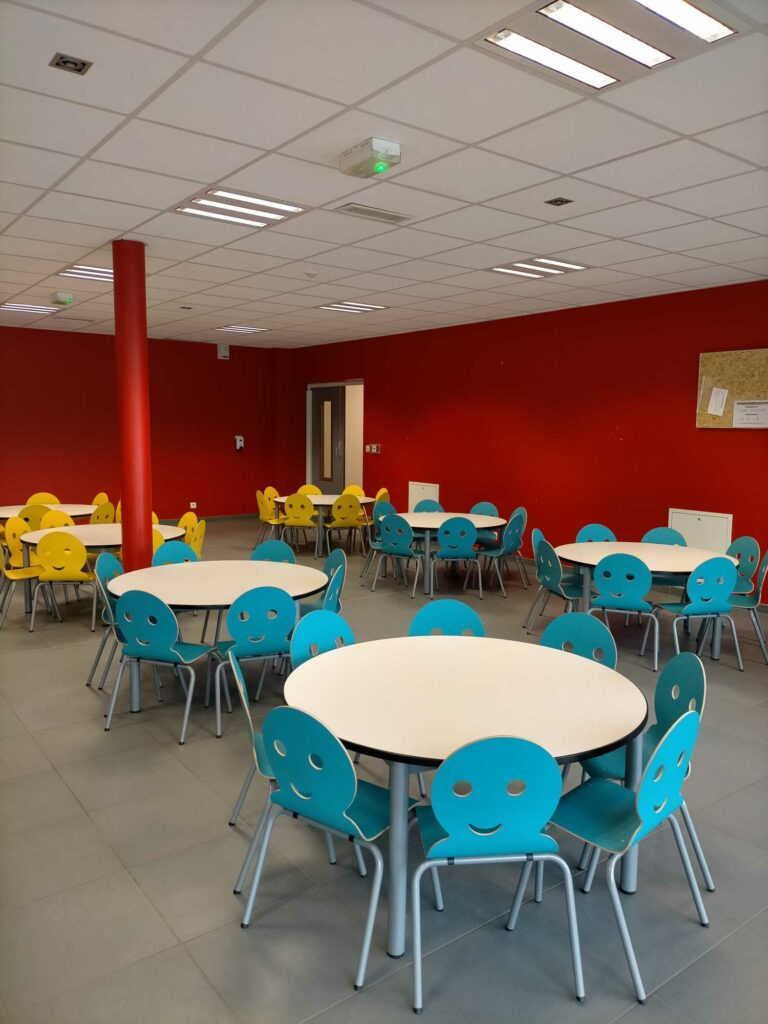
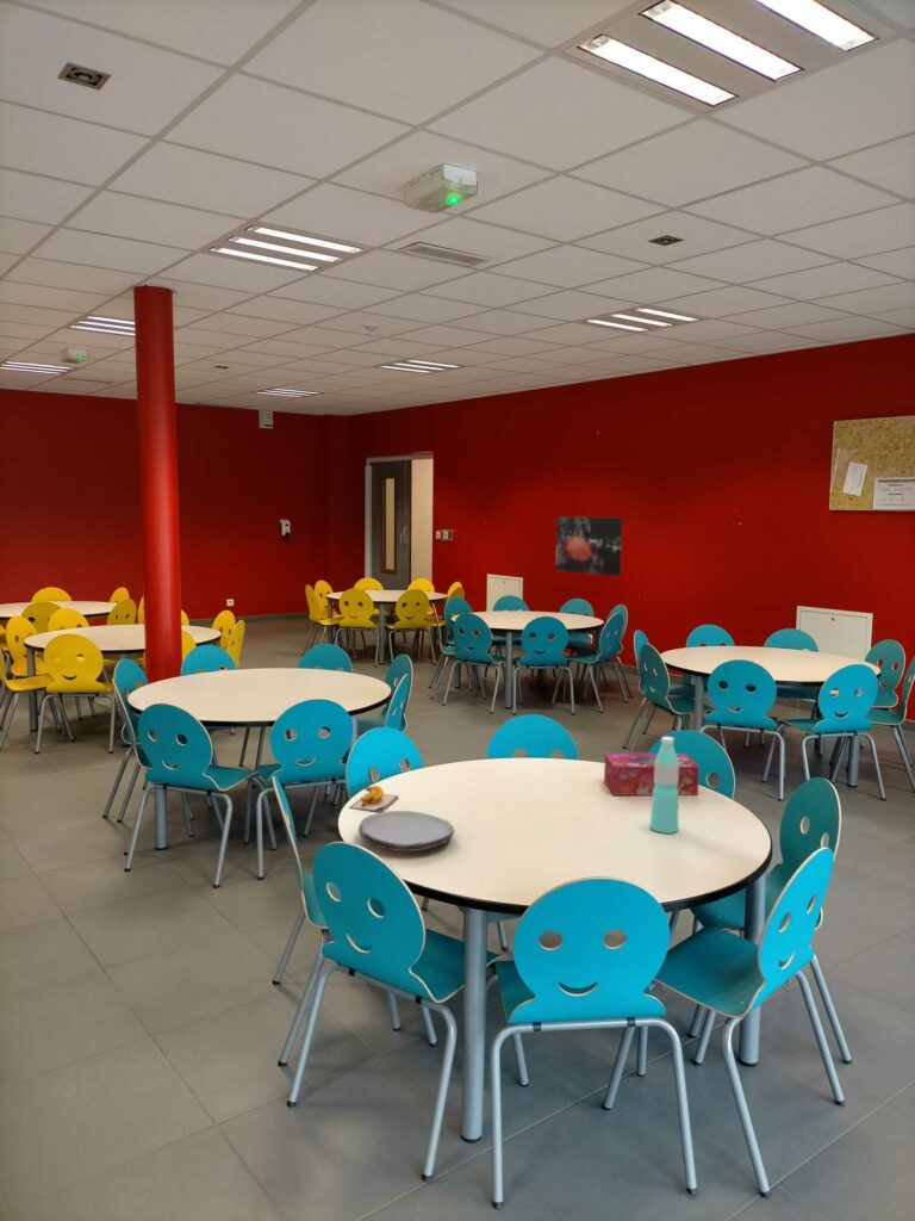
+ banana (374, 795)
+ tissue box (649, 773)
+ water bottle (665, 783)
+ plate (406, 831)
+ wall art (587, 545)
